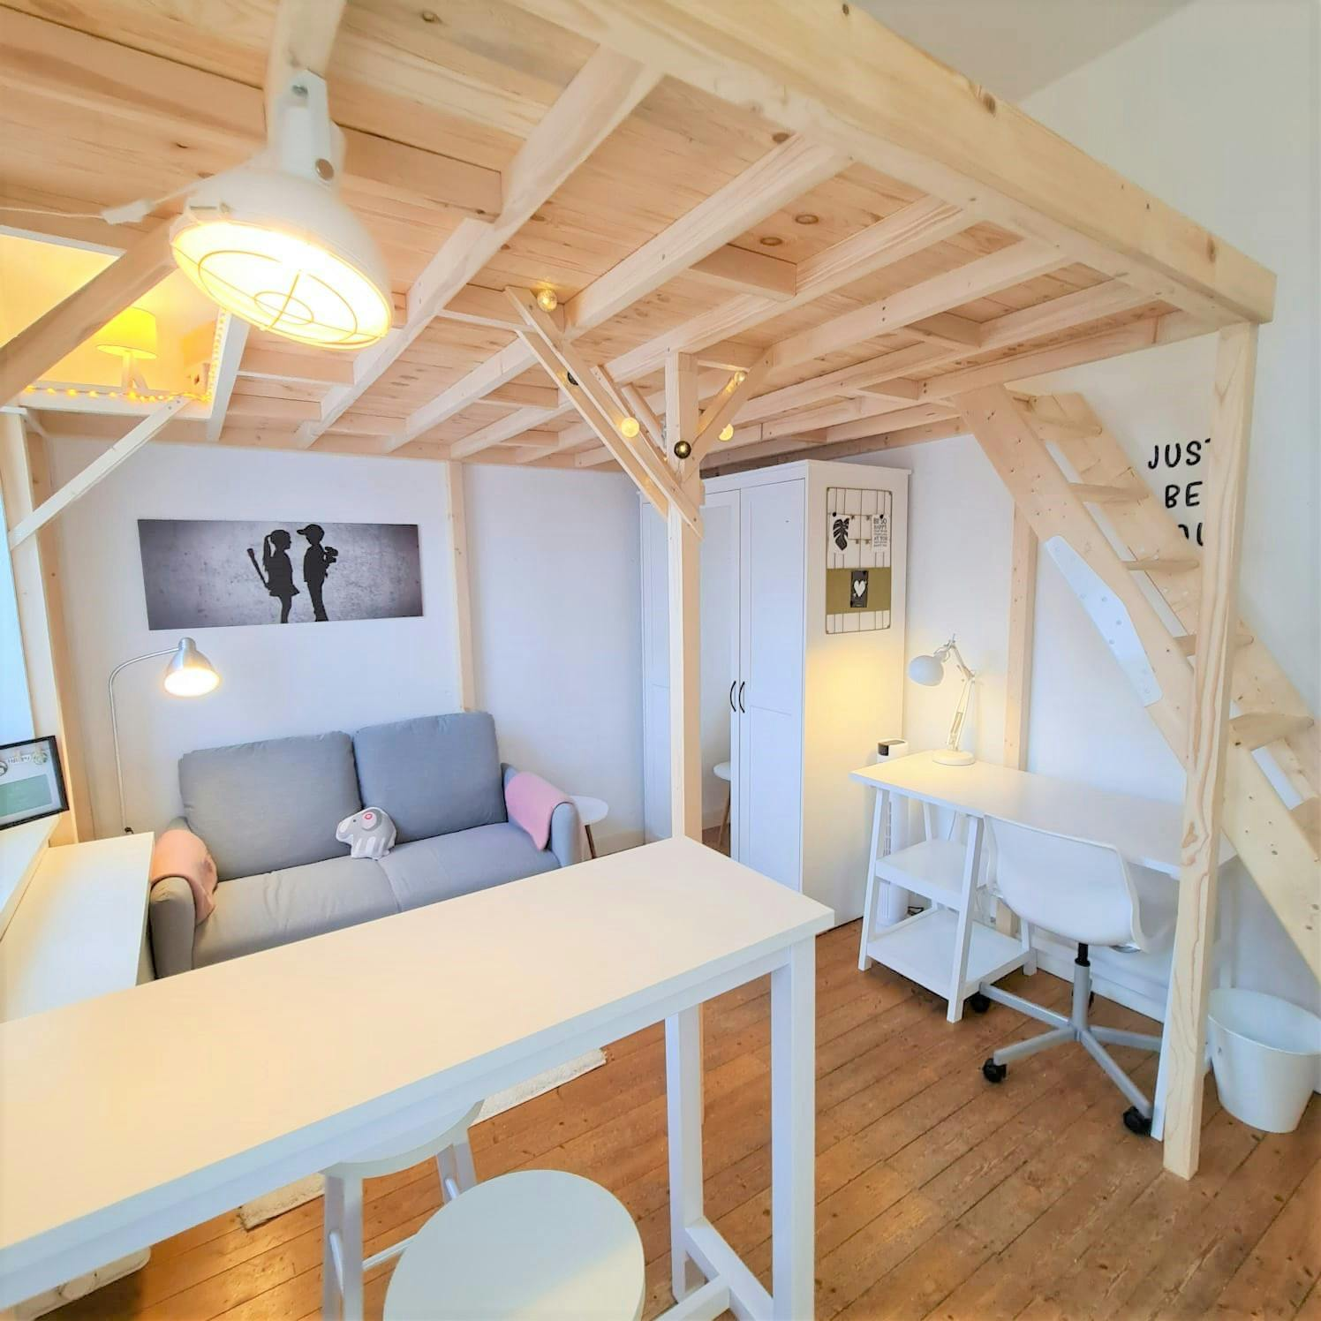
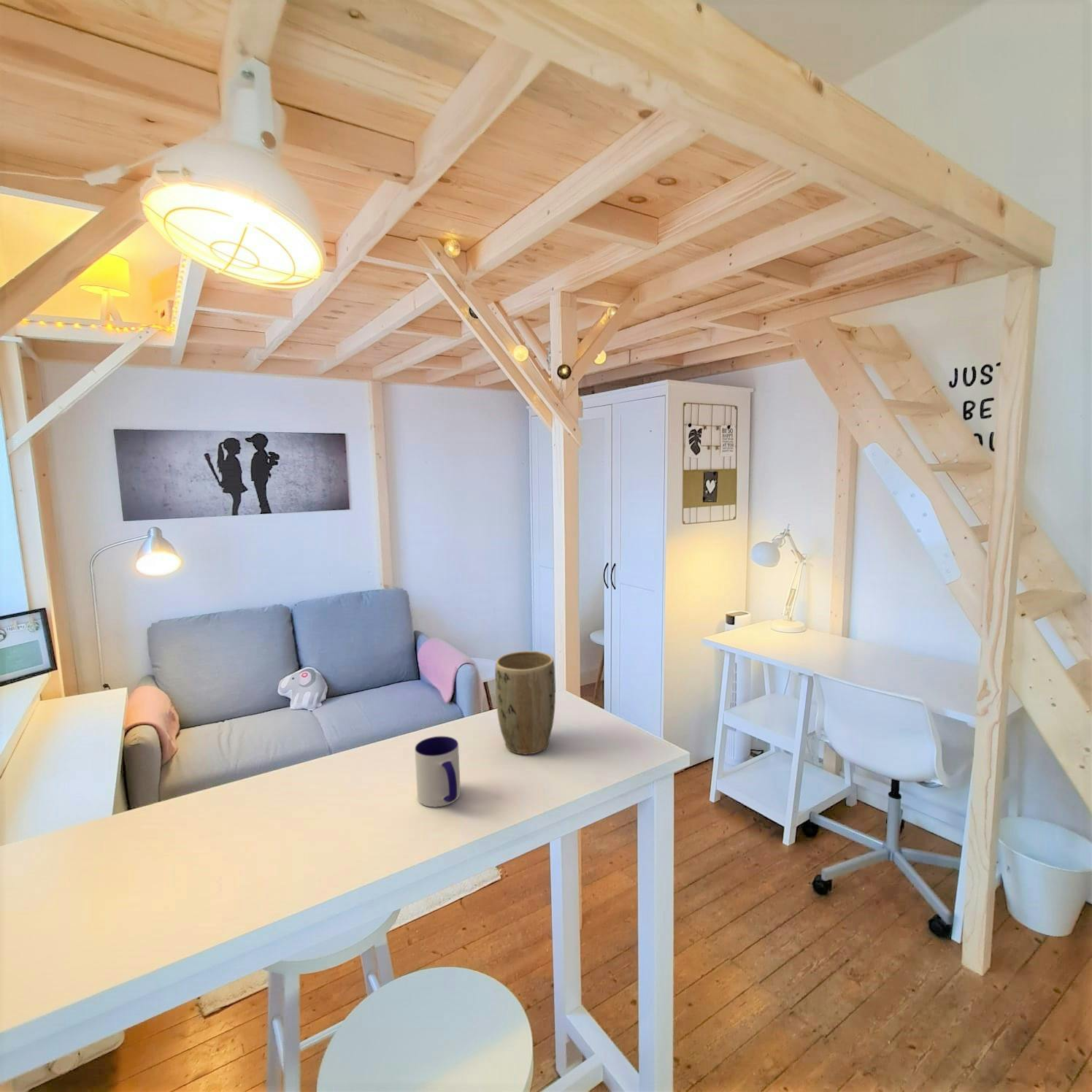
+ mug (441, 774)
+ plant pot (526, 702)
